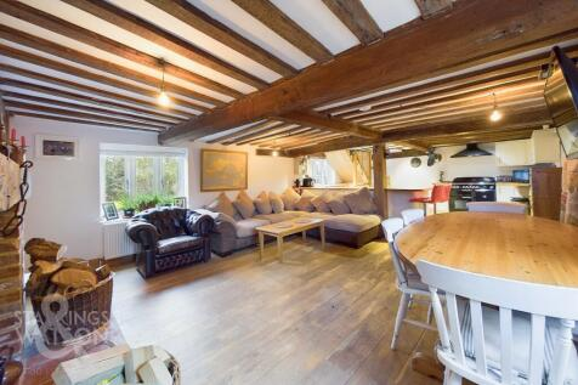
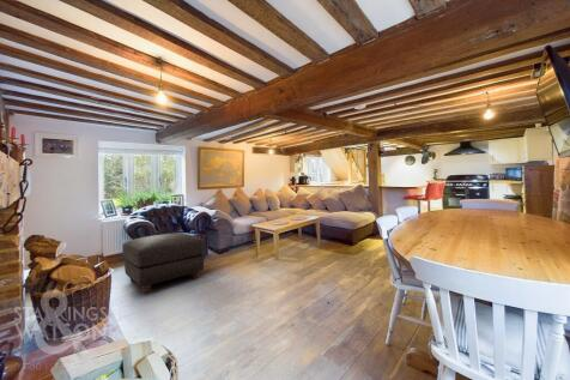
+ ottoman (164, 257)
